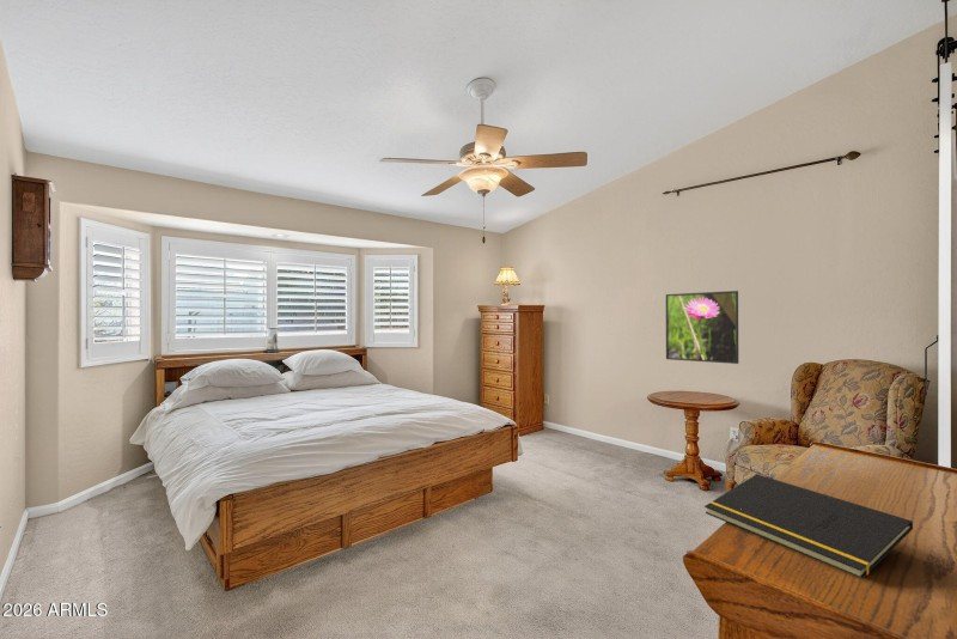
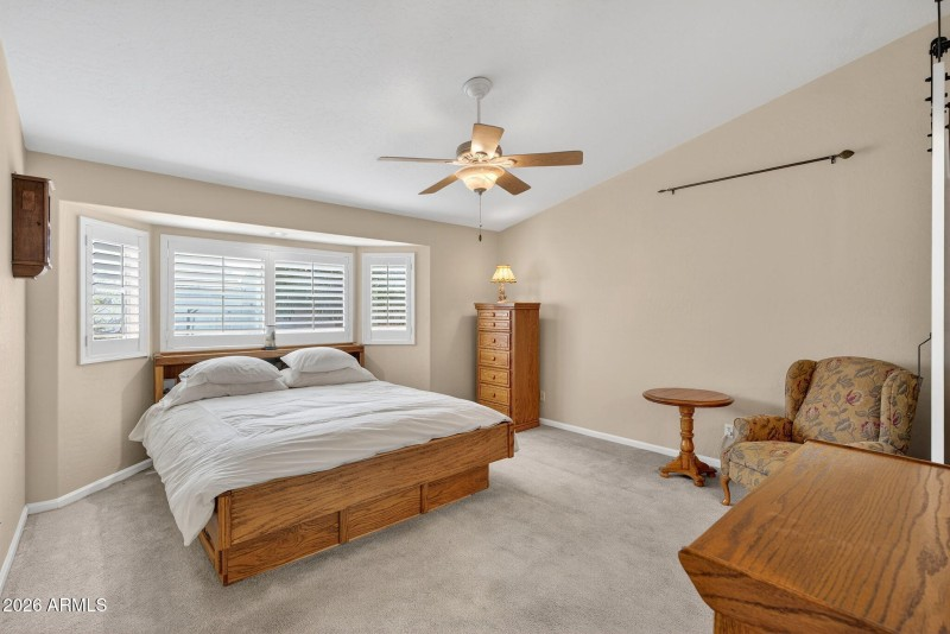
- notepad (799, 516)
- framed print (700, 327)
